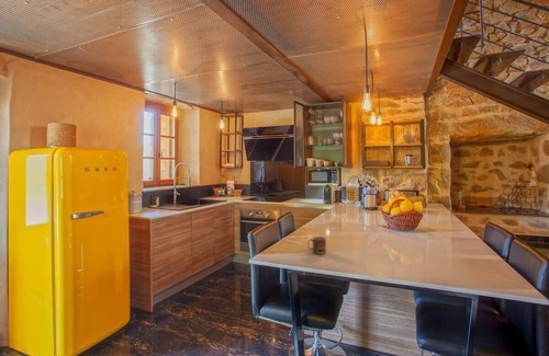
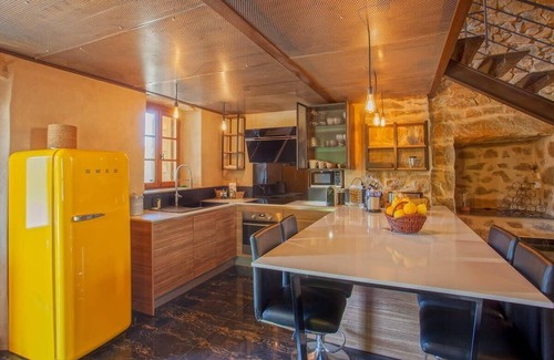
- cup (316, 244)
